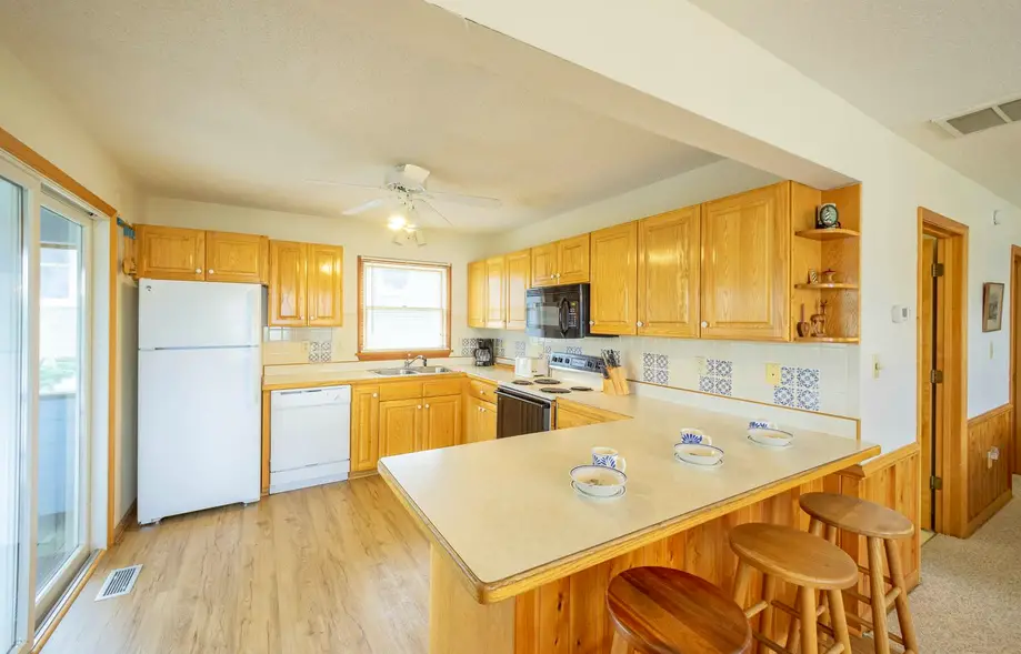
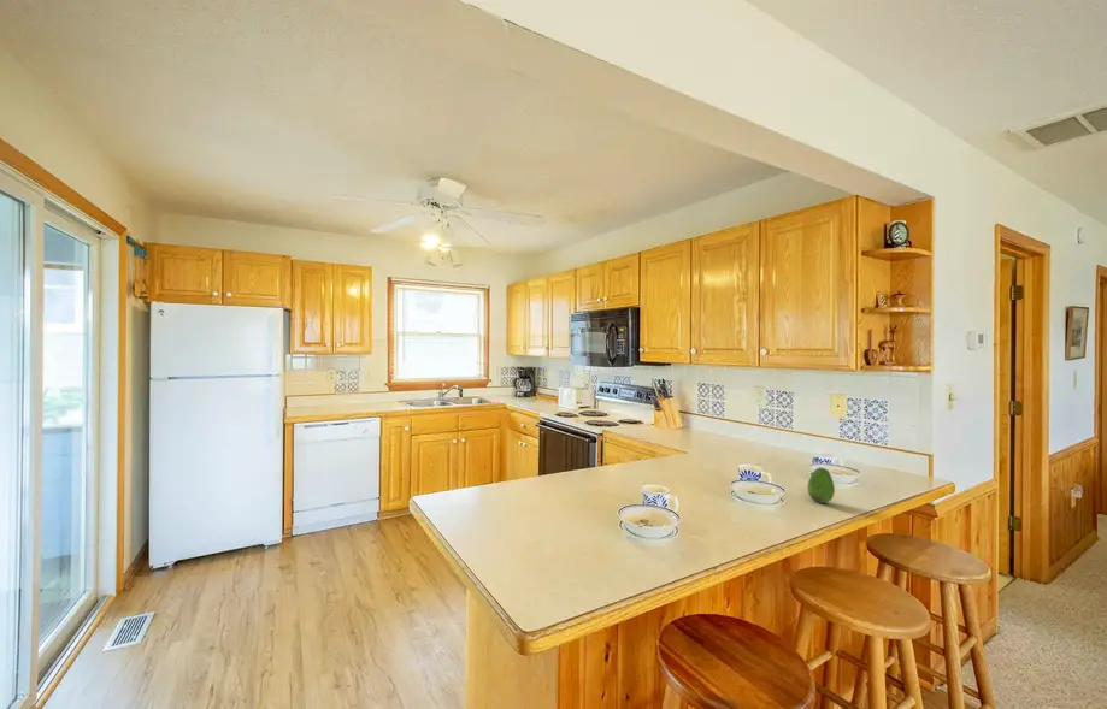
+ fruit (820, 484)
